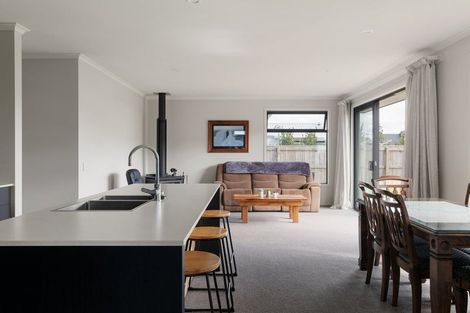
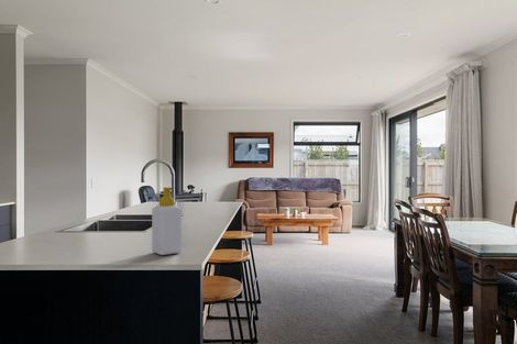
+ soap bottle (166, 220)
